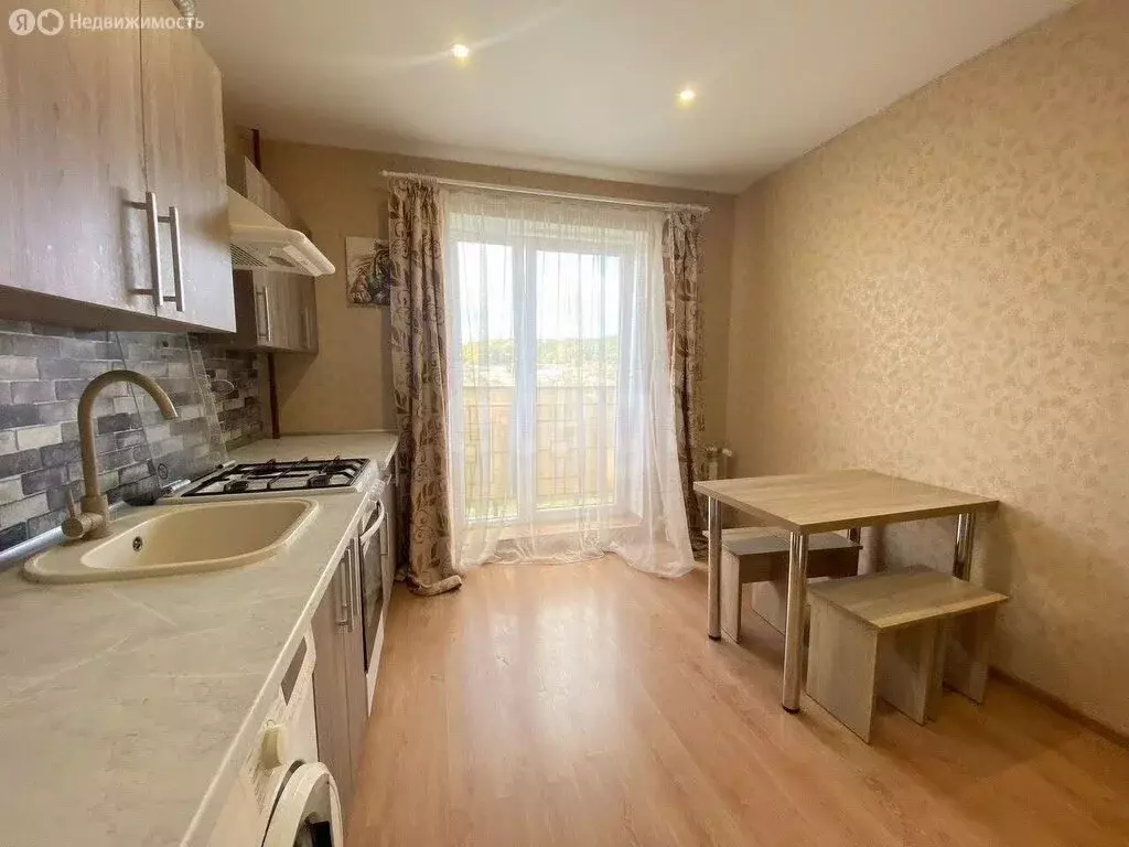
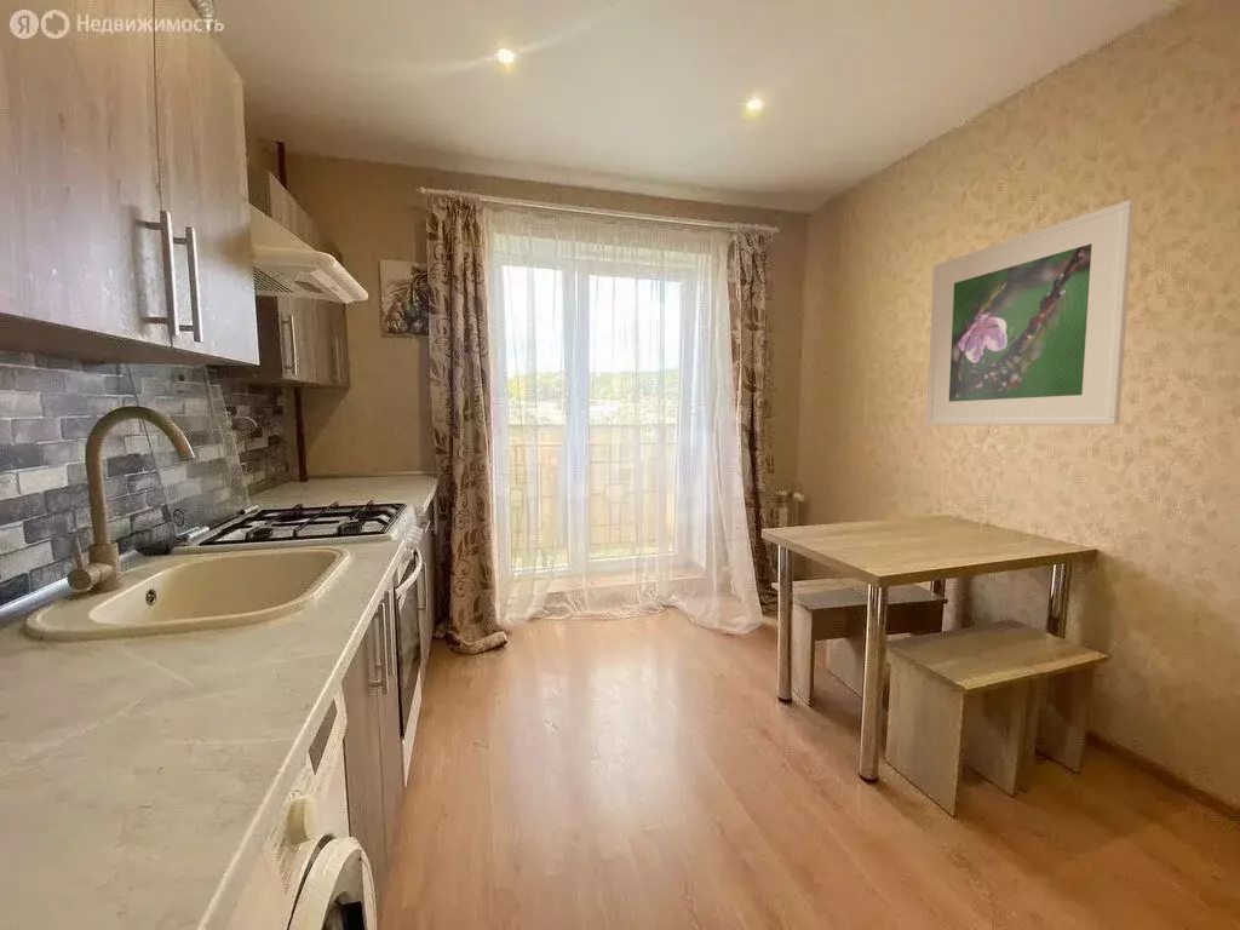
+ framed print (1011, 332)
